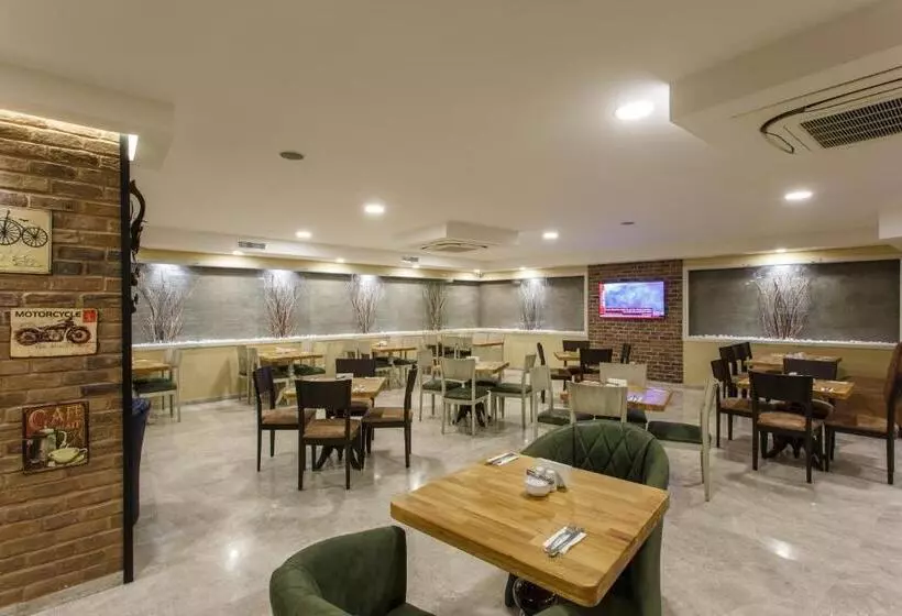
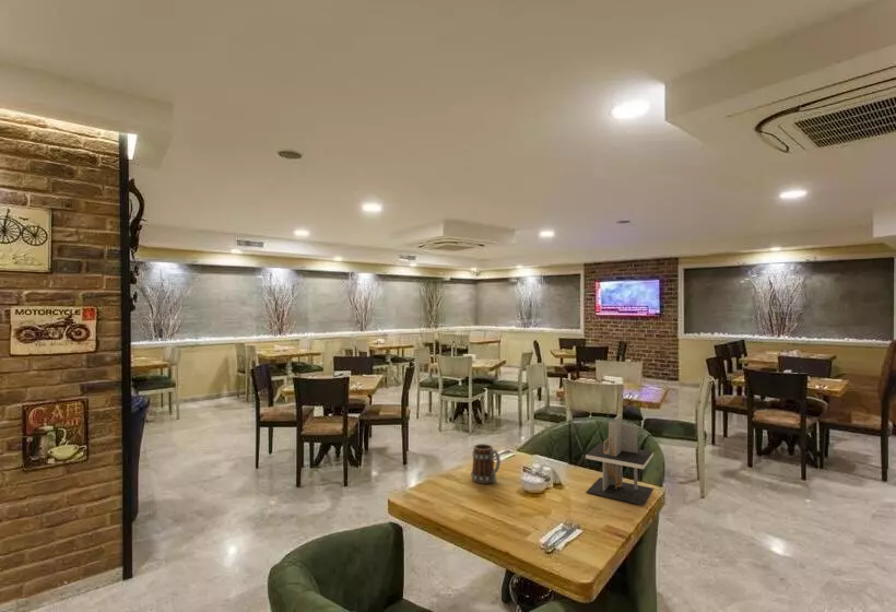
+ napkin holder (620, 452)
+ mug (486, 463)
